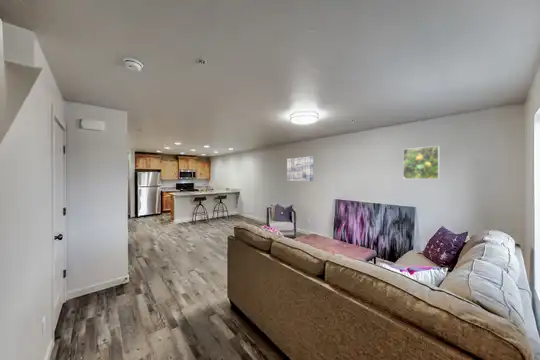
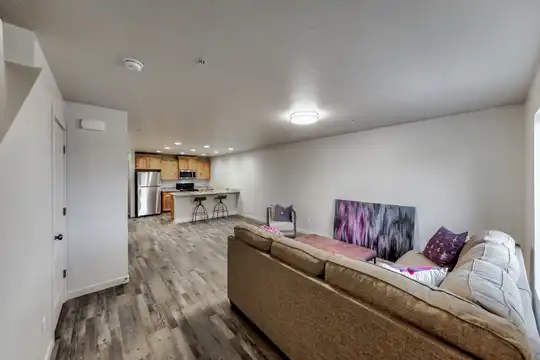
- wall art (299, 169)
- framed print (420, 163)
